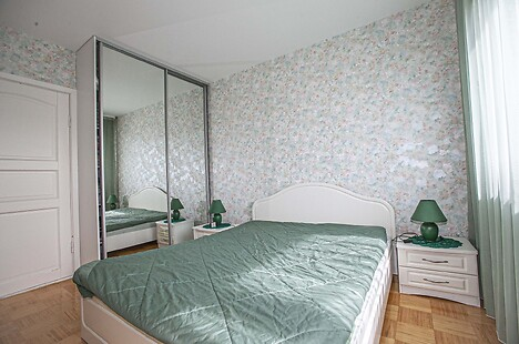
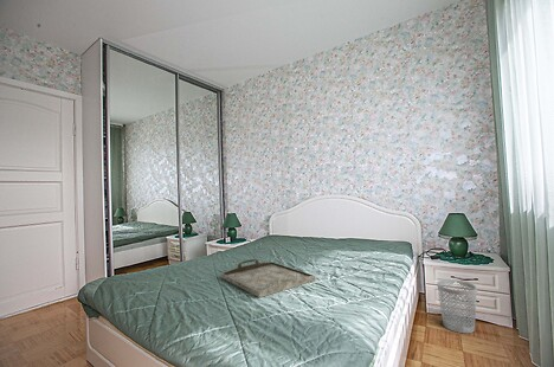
+ wastebasket (457, 305)
+ serving tray (266, 272)
